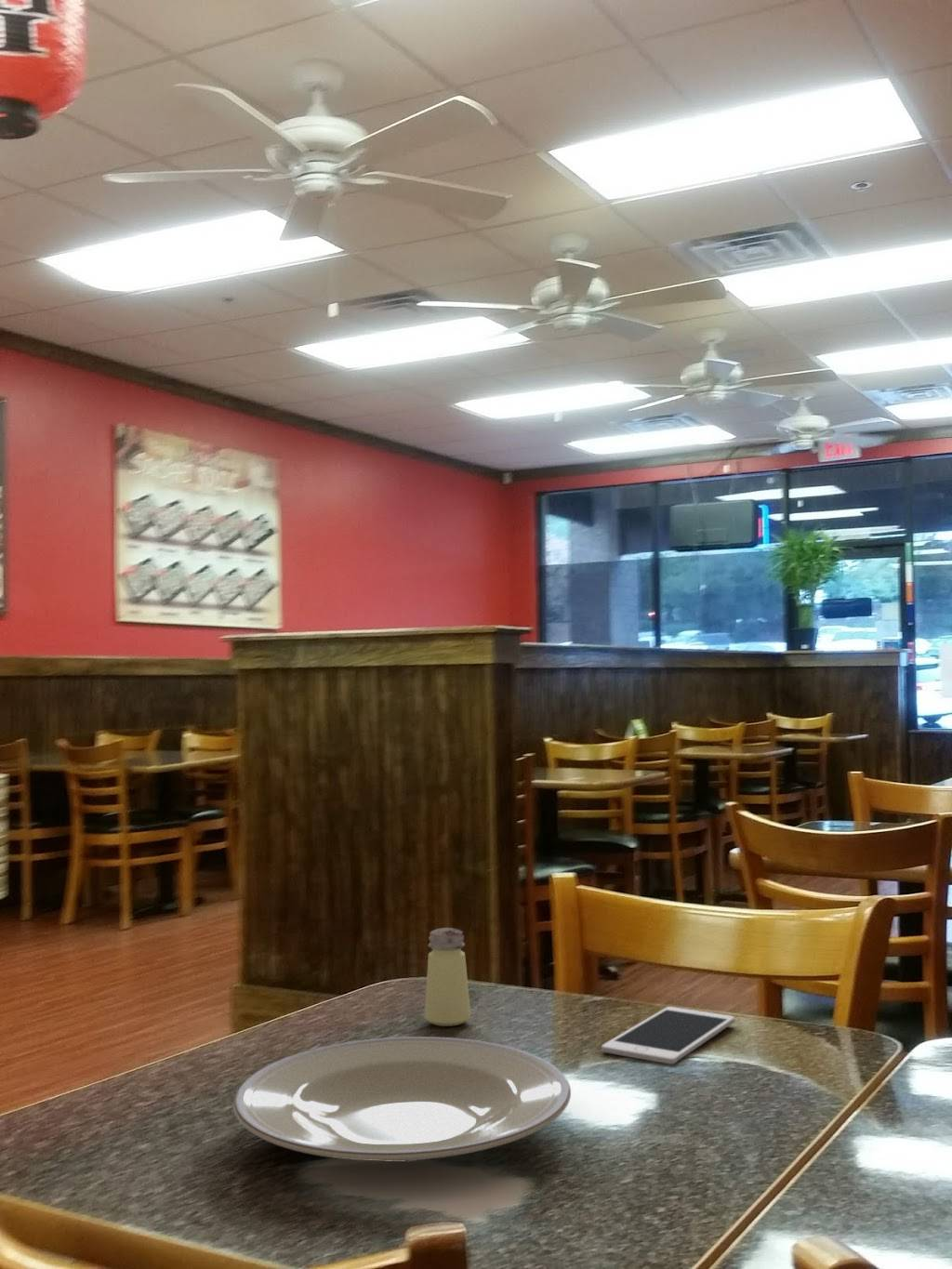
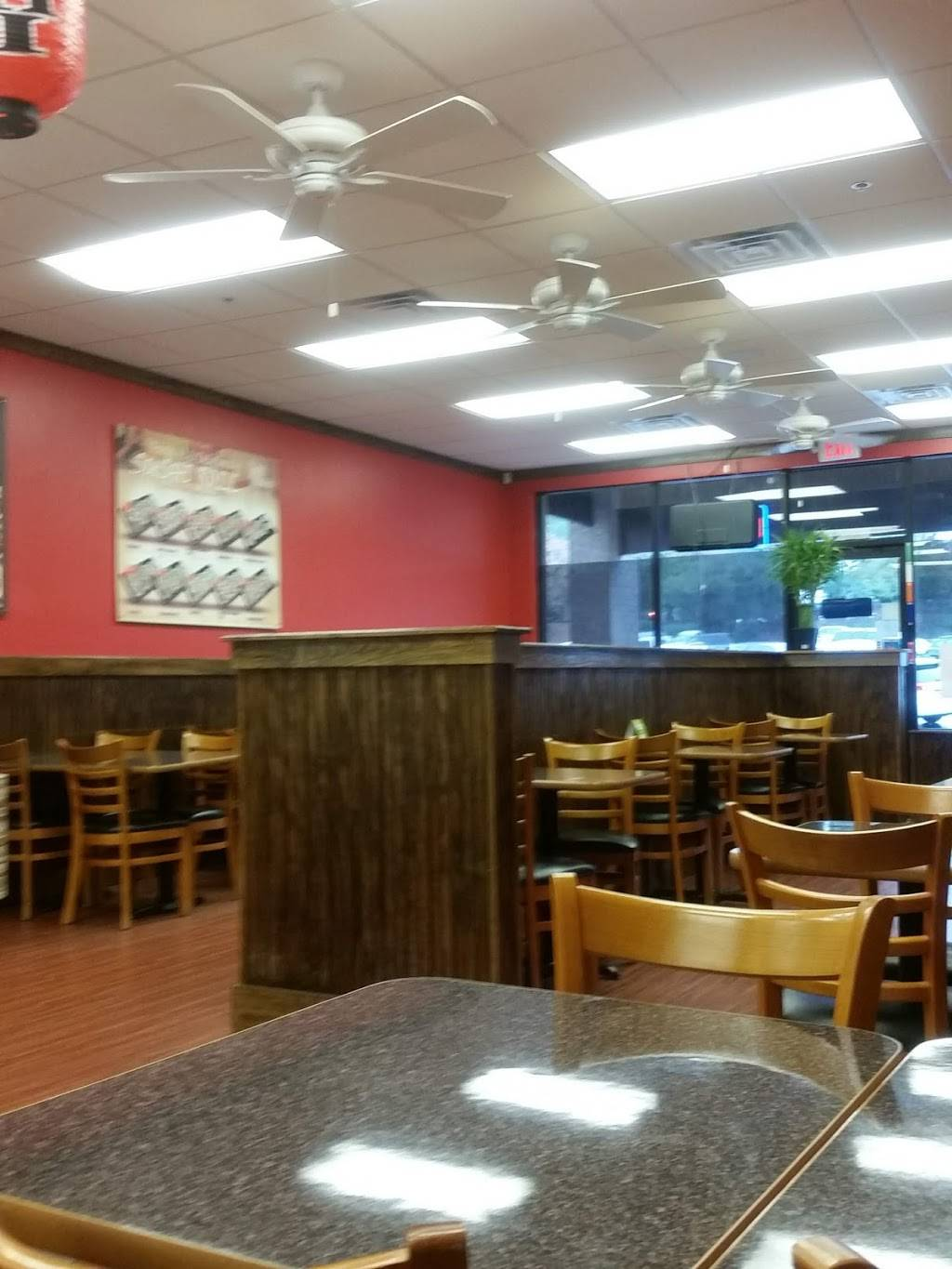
- plate (403, 1108)
- cell phone (670, 1033)
- saltshaker (446, 974)
